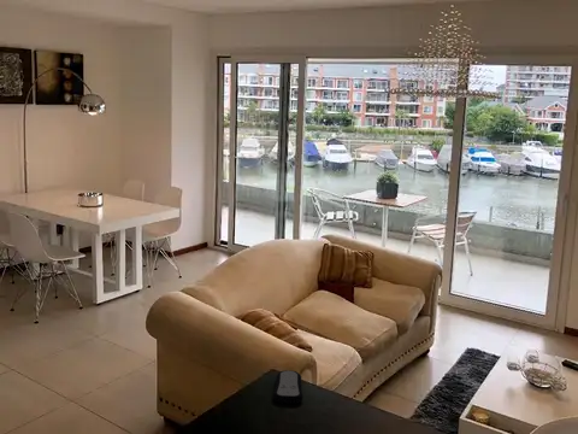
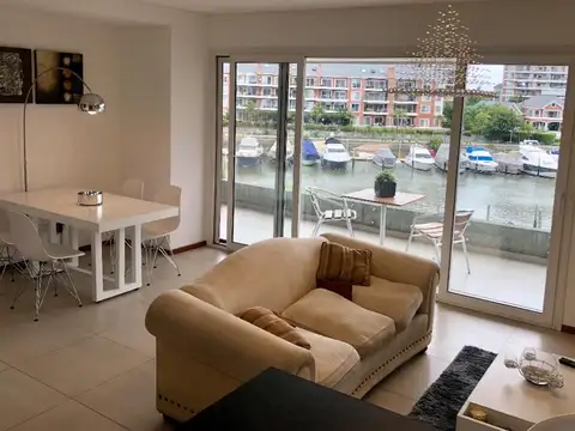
- remote control (288, 386)
